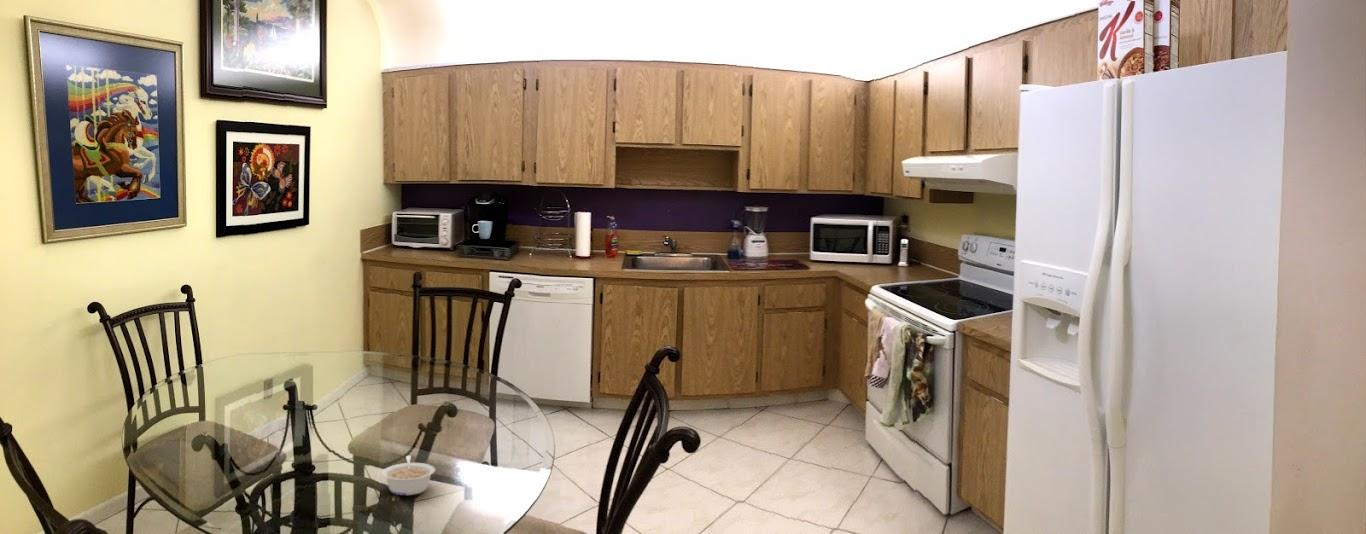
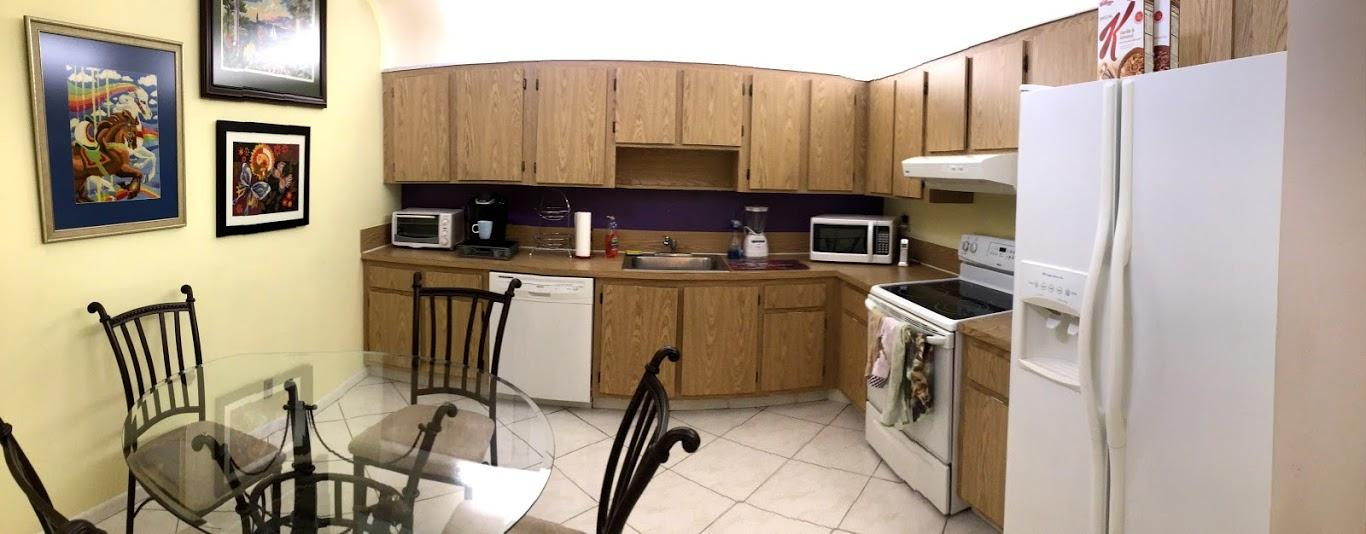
- legume (407, 477)
